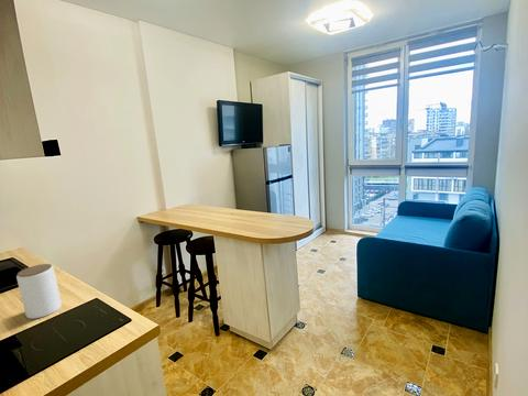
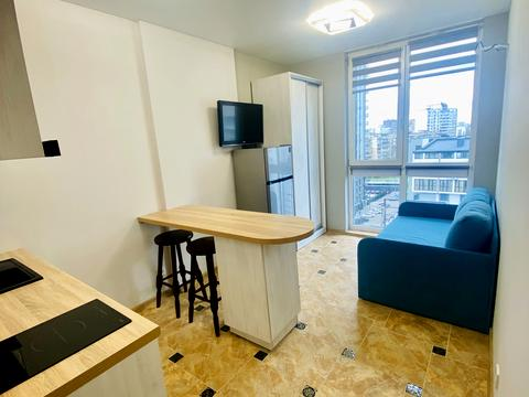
- jar (40, 289)
